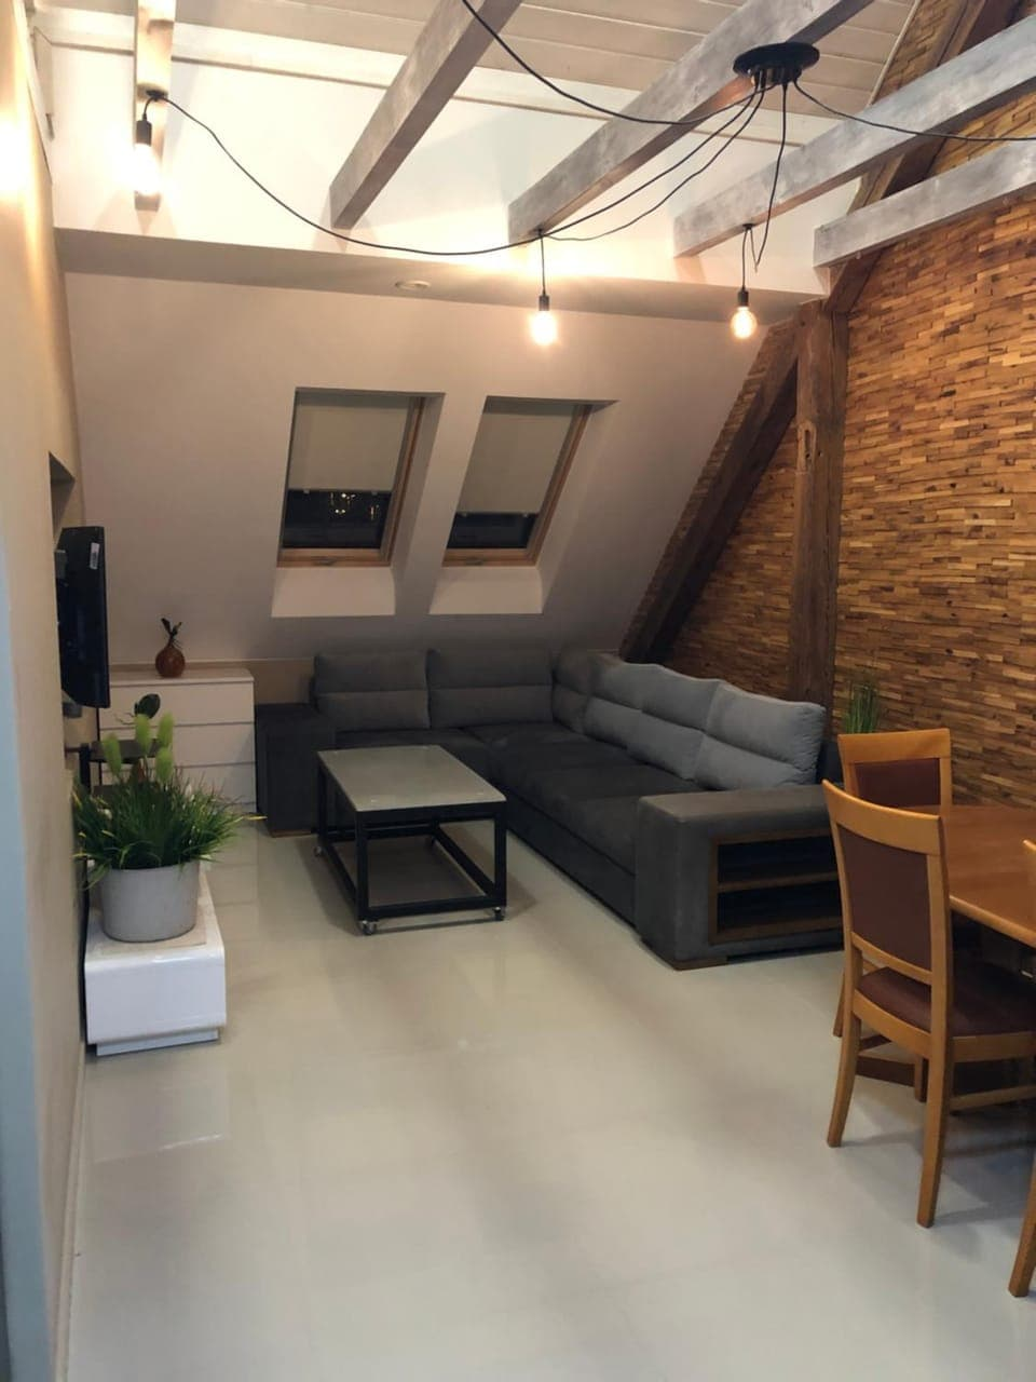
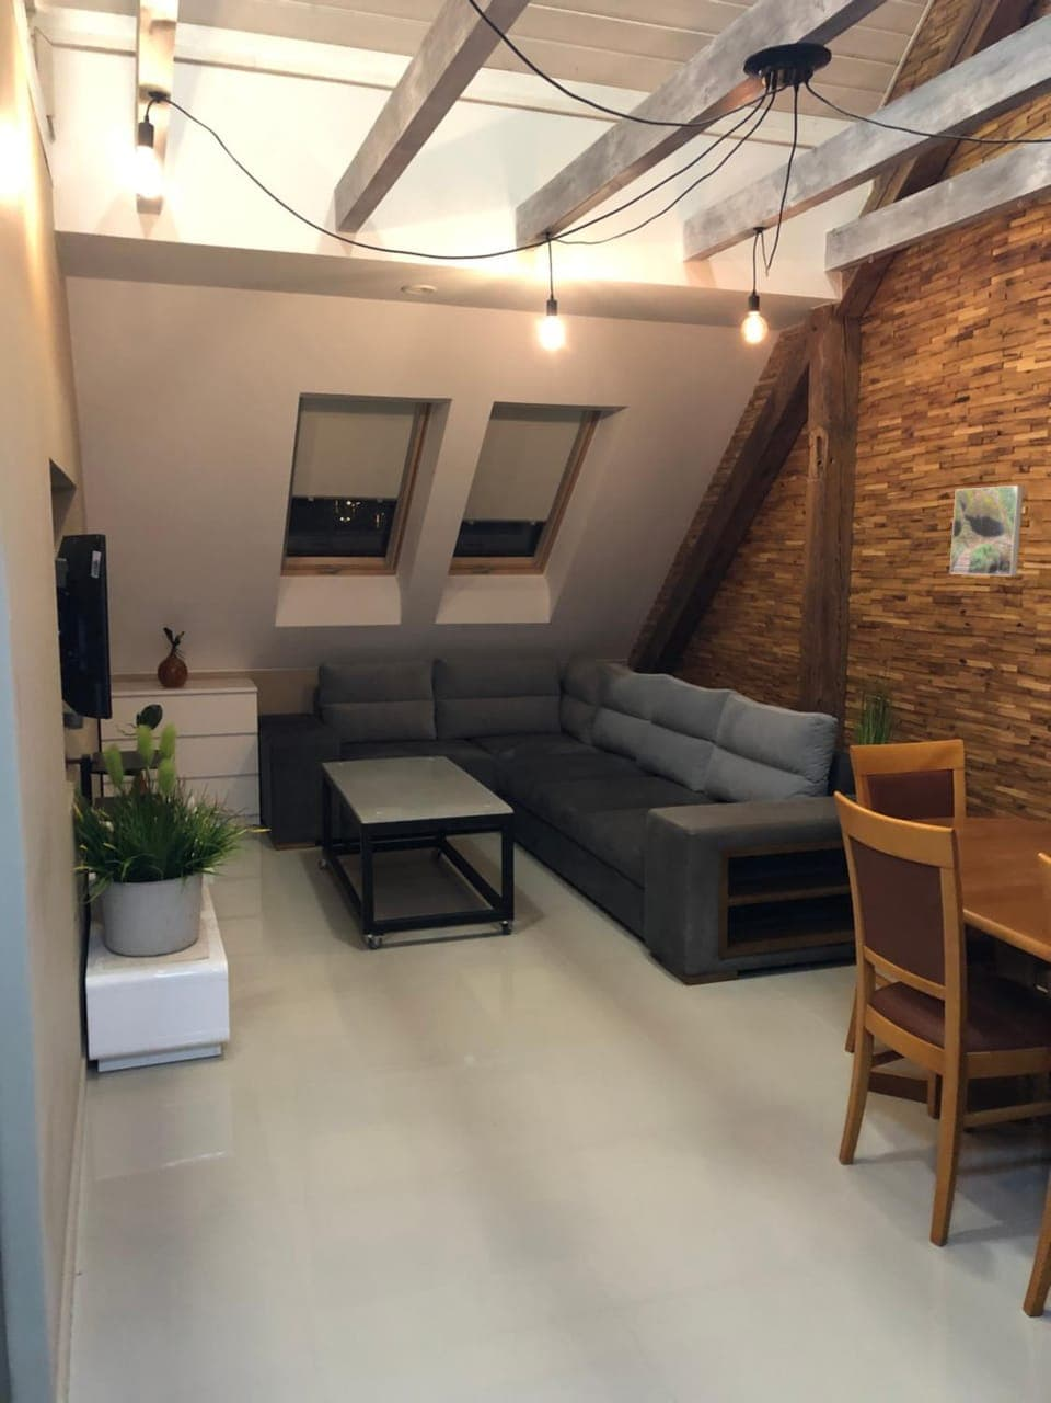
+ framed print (985, 530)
